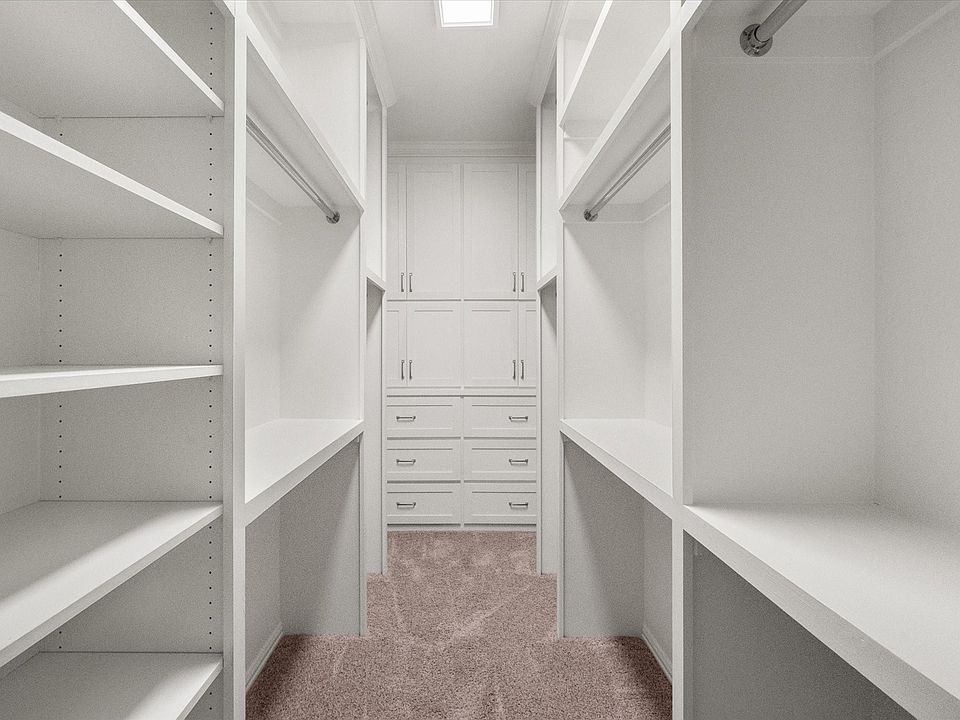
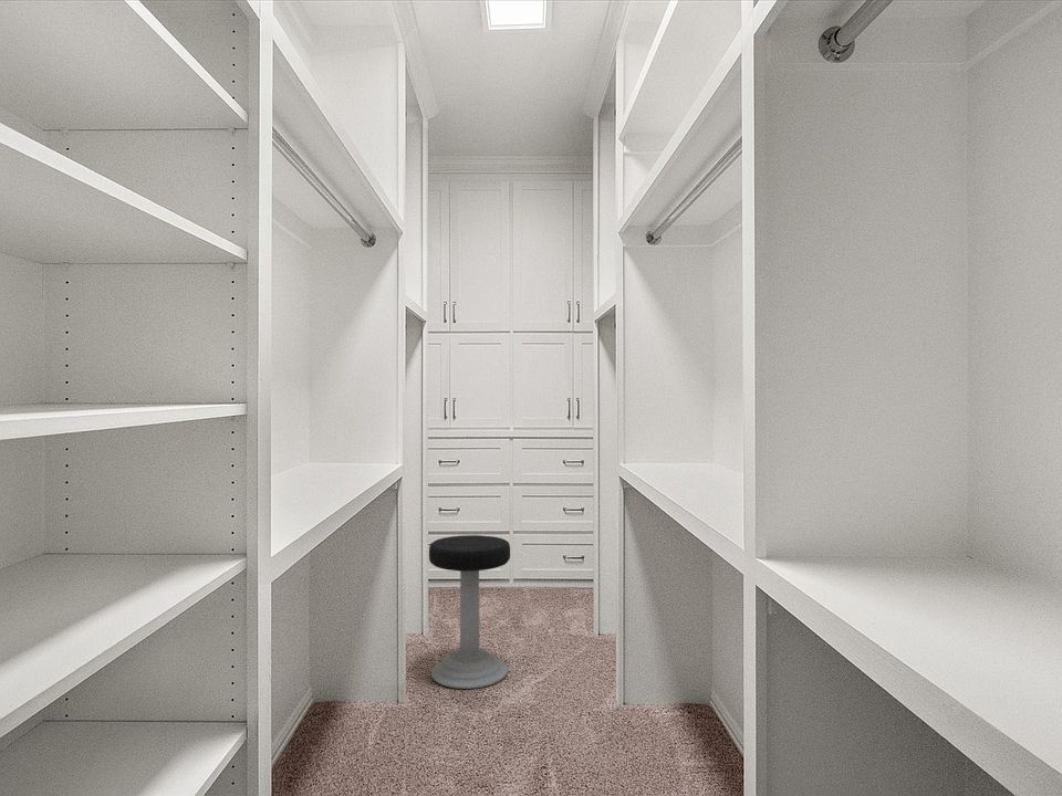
+ stool (469, 607)
